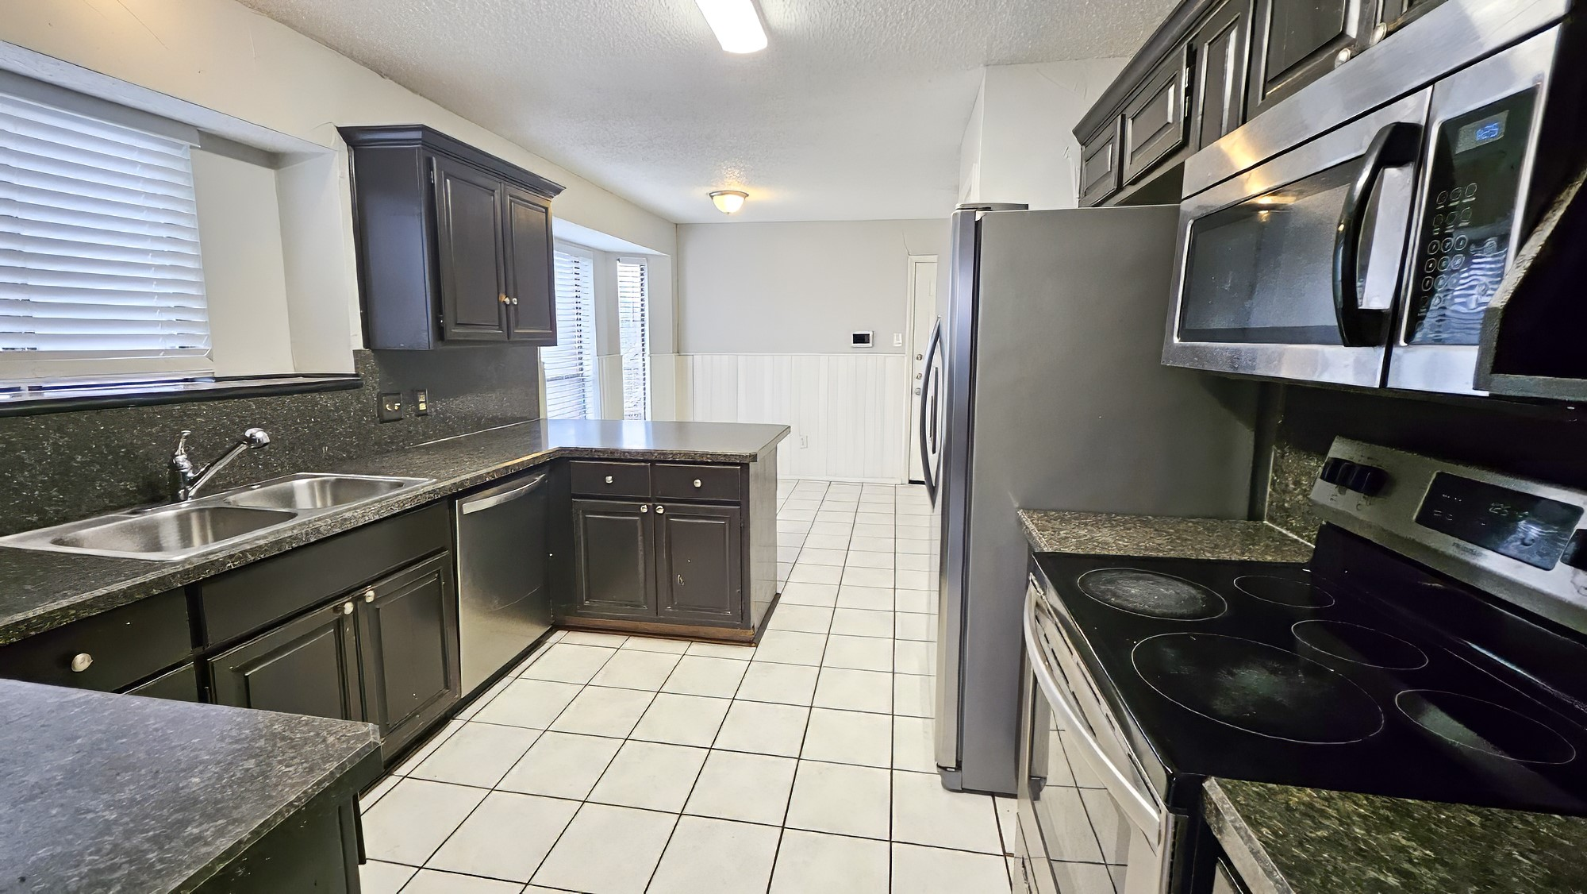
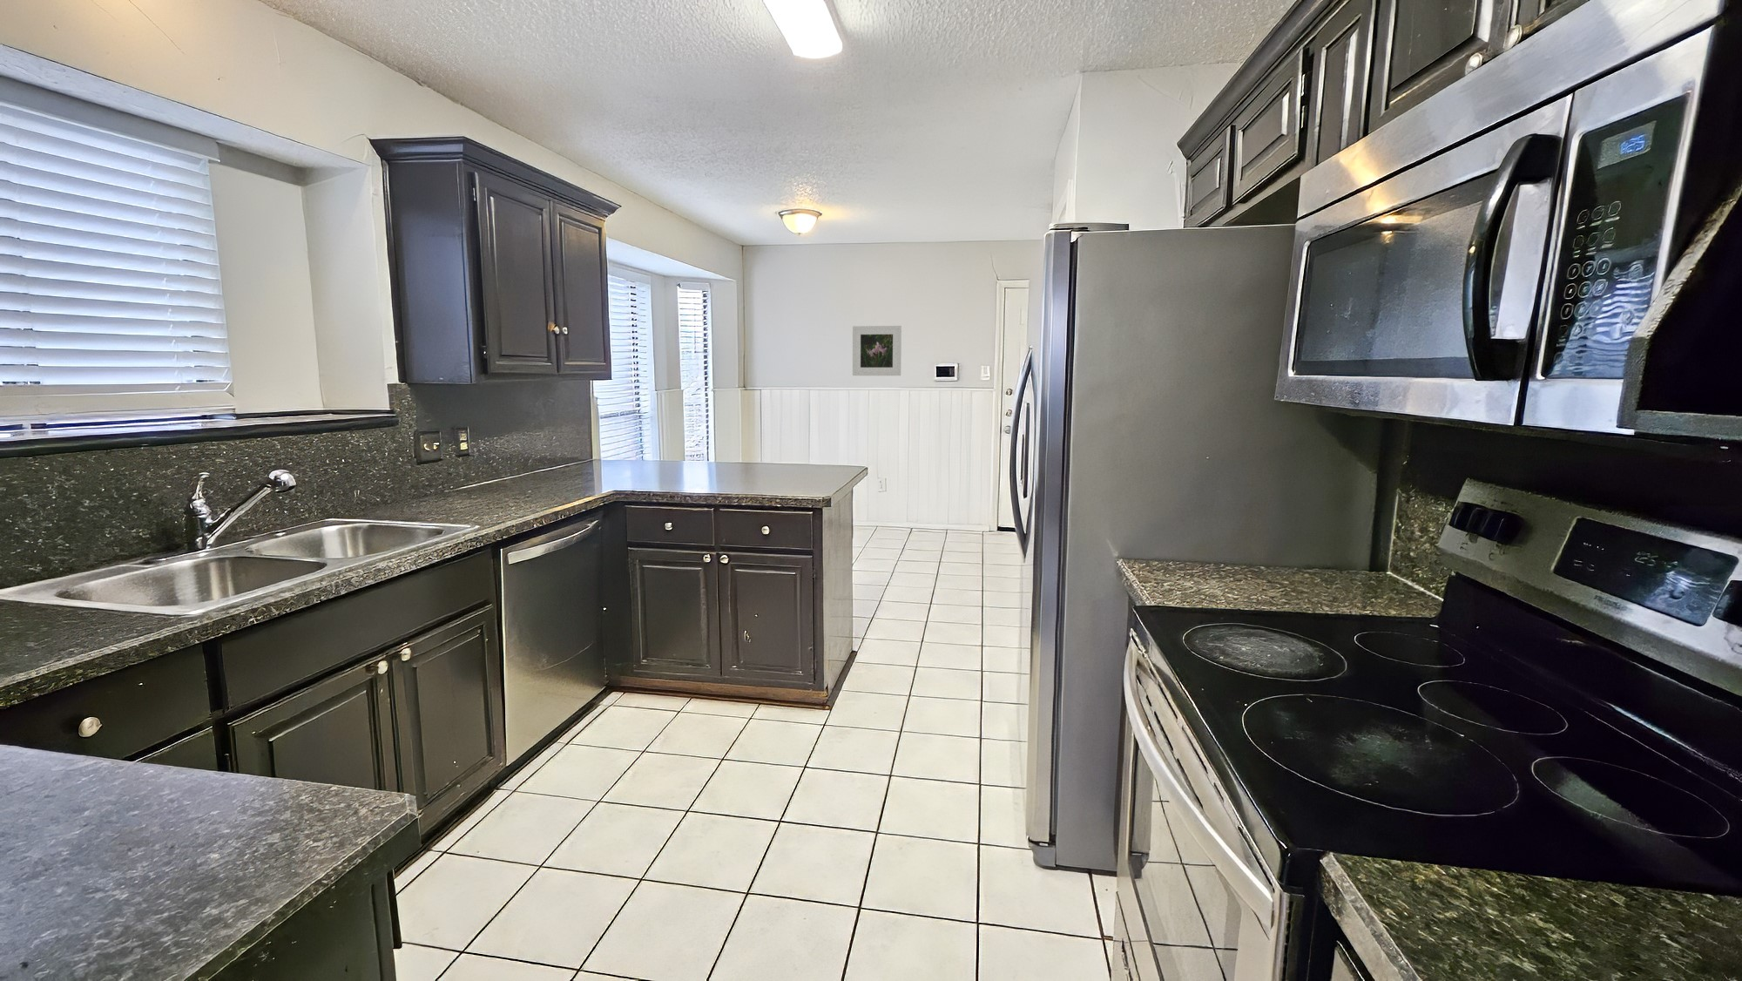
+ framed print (876, 351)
